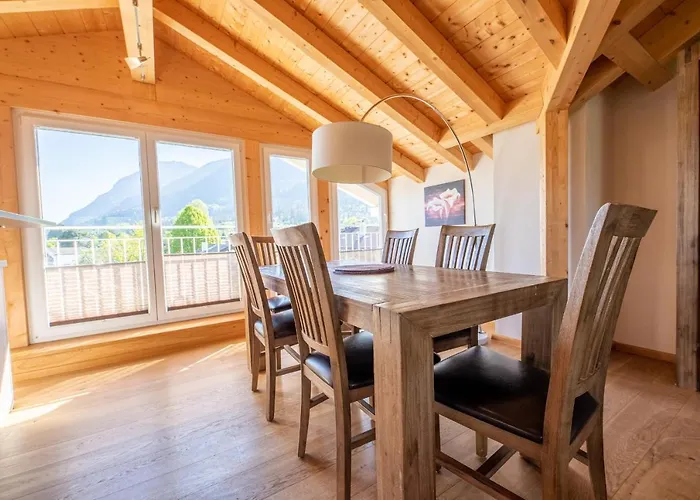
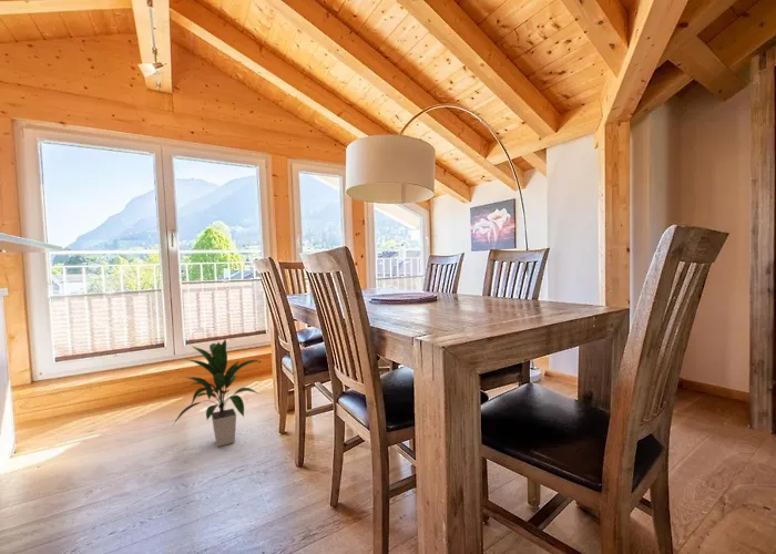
+ indoor plant (218, 389)
